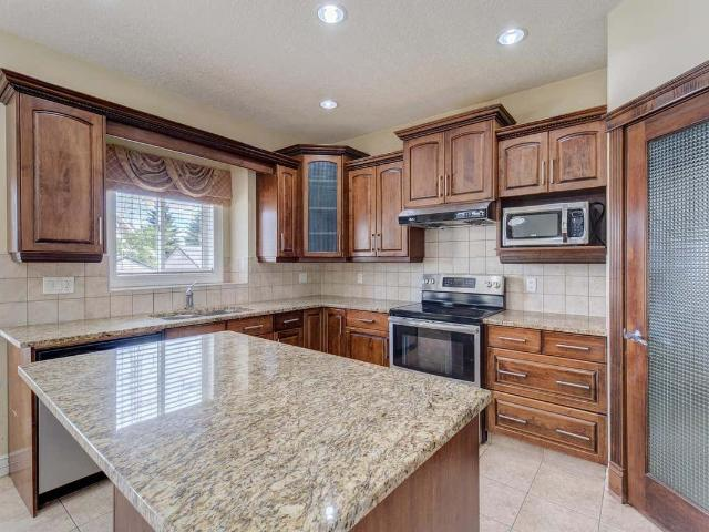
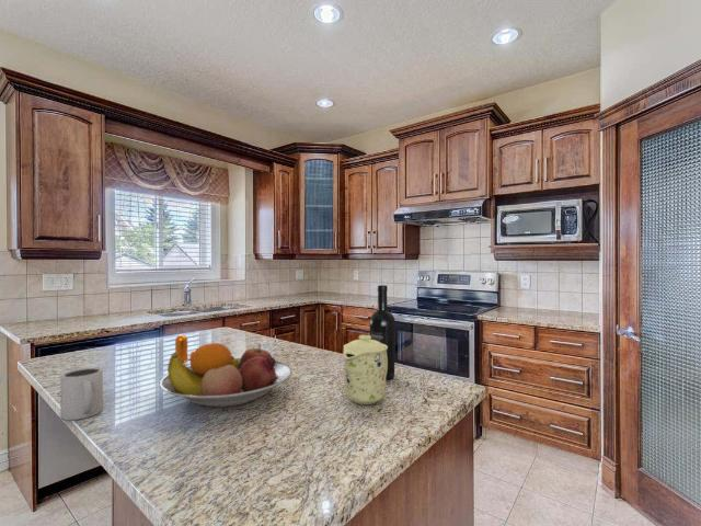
+ mug (83, 393)
+ fruit bowl (229, 368)
+ wine bottle (382, 331)
+ pepper shaker (186, 346)
+ mug (367, 367)
